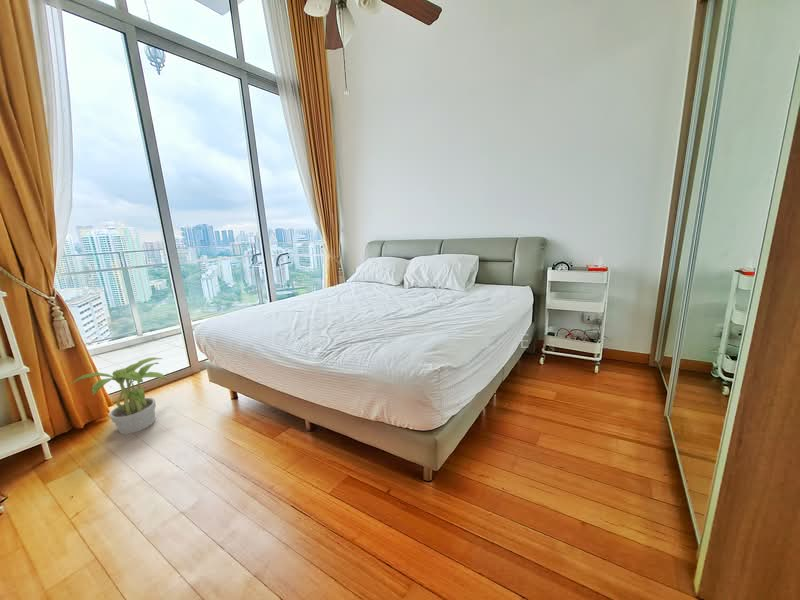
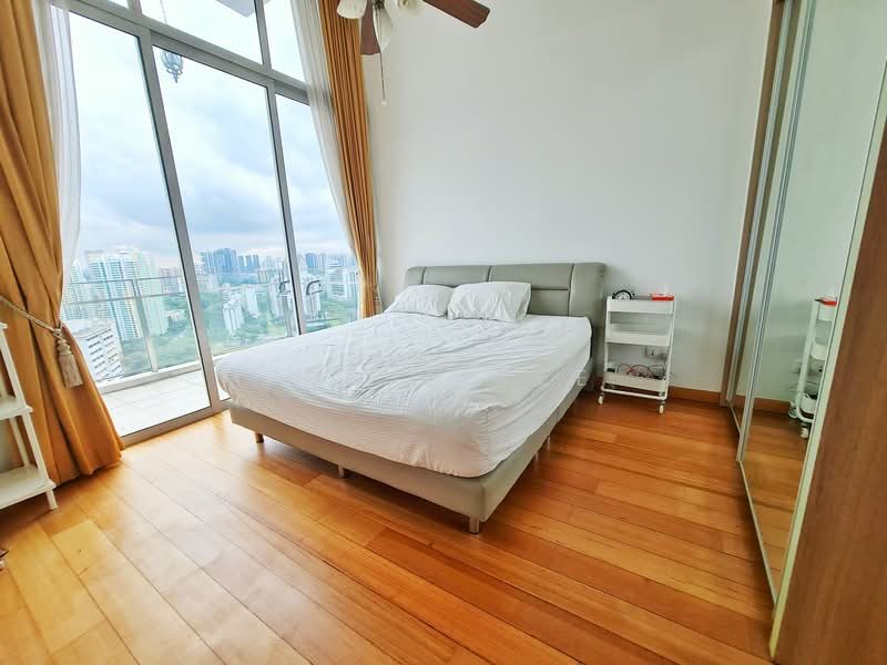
- potted plant (130, 396)
